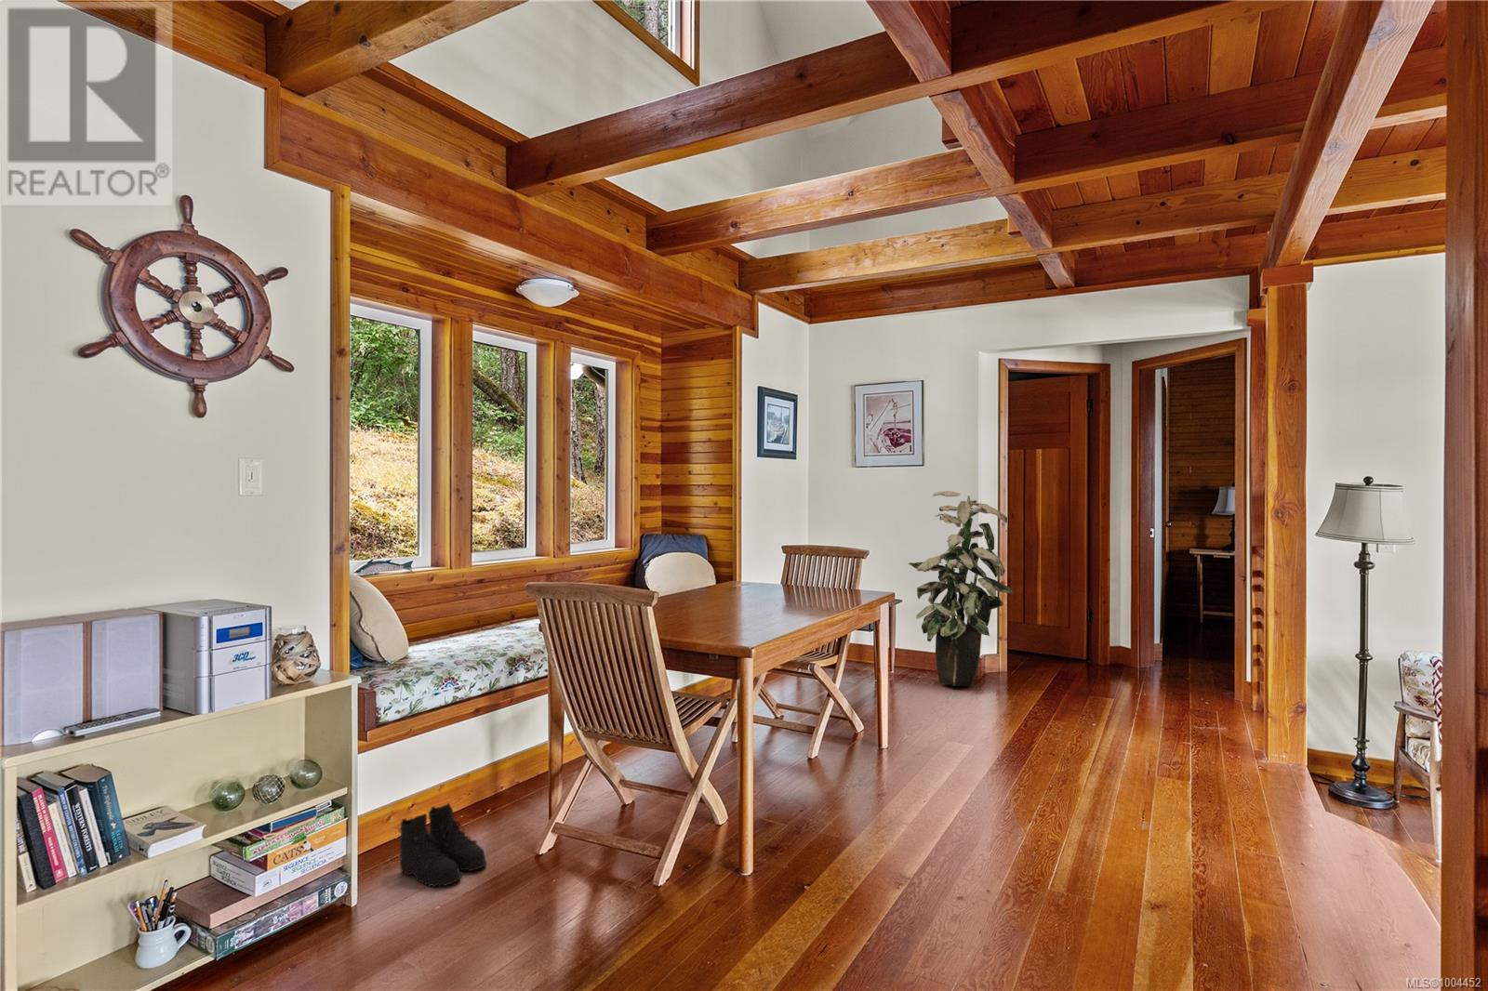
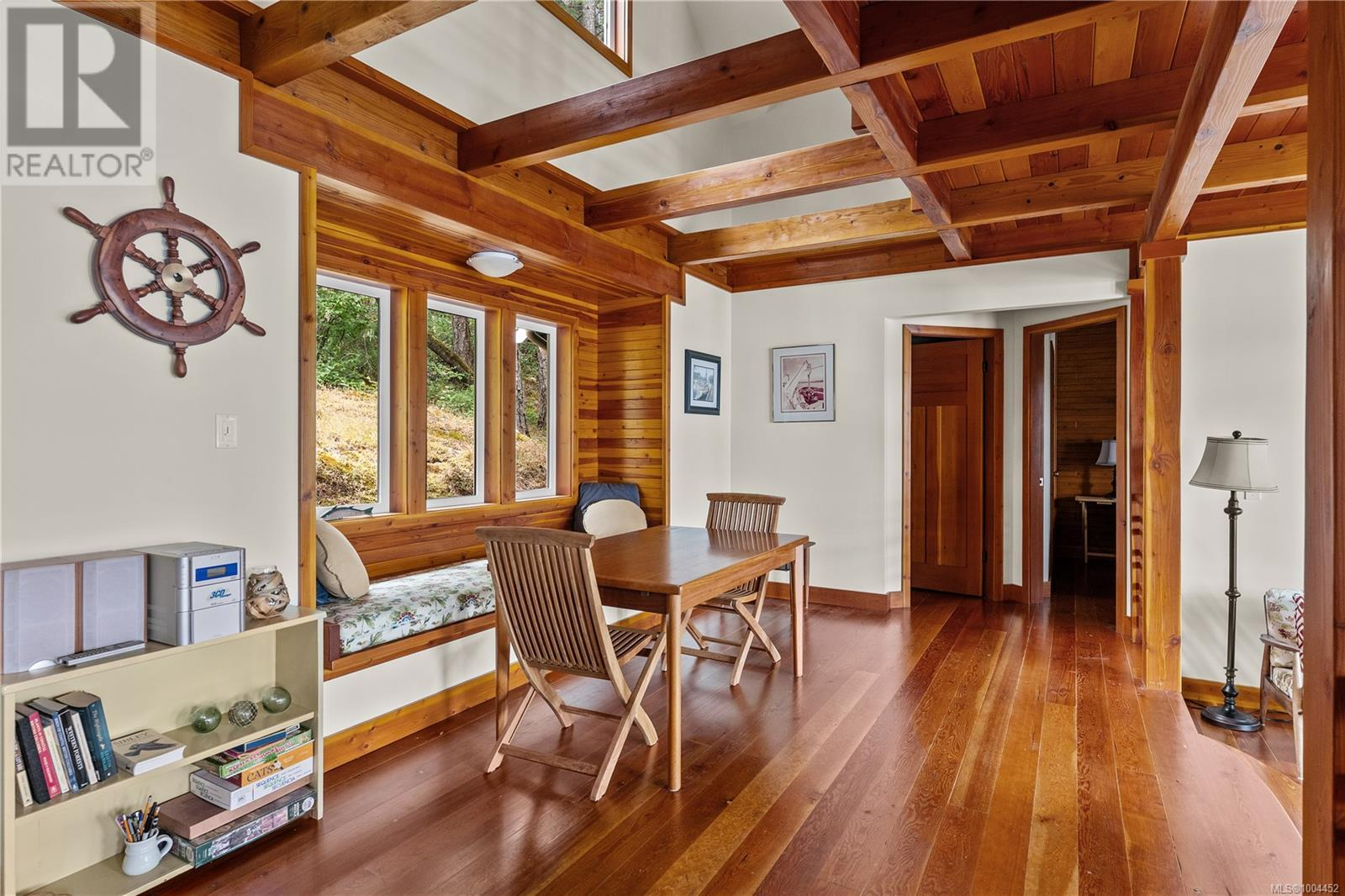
- boots (441, 839)
- indoor plant (957, 586)
